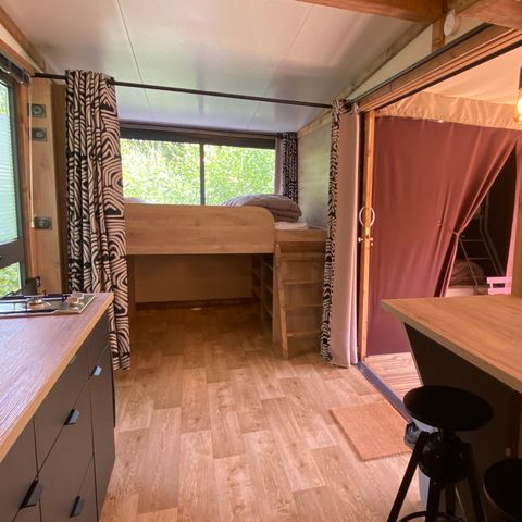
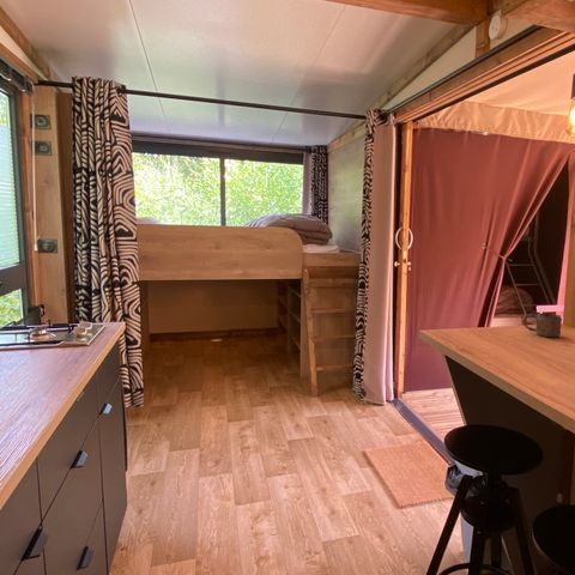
+ mug (541, 323)
